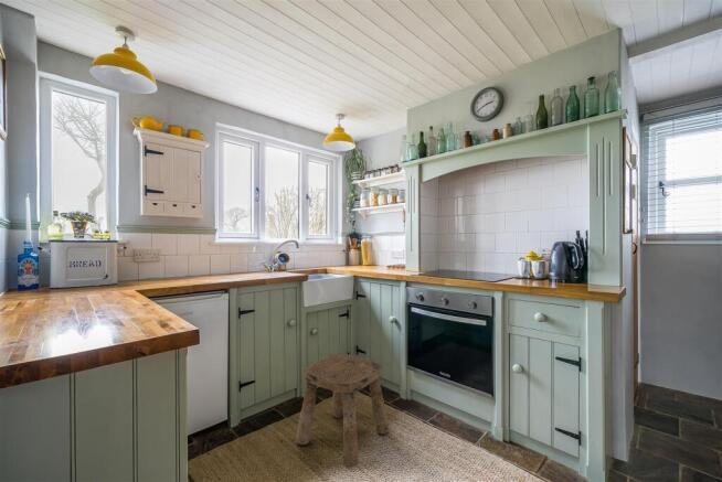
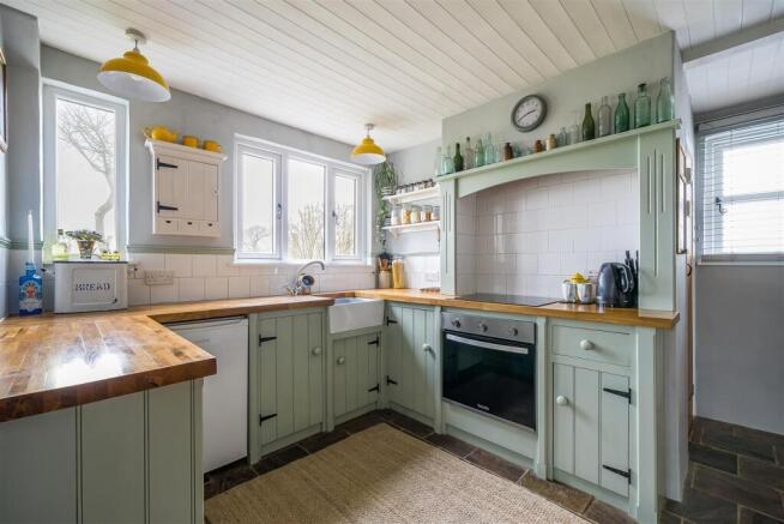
- stool (343, 401)
